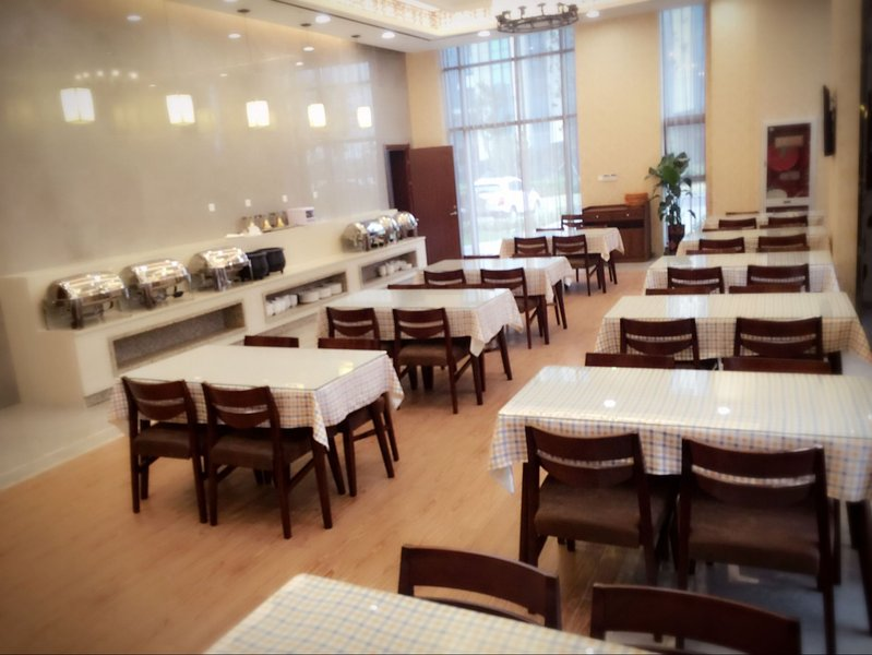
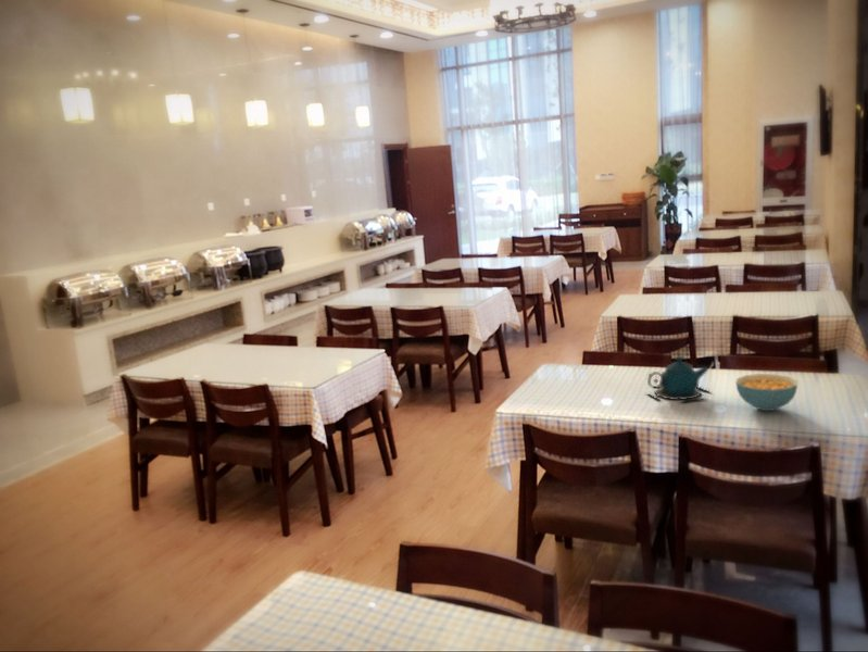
+ cereal bowl (766, 394)
+ teapot (677, 375)
